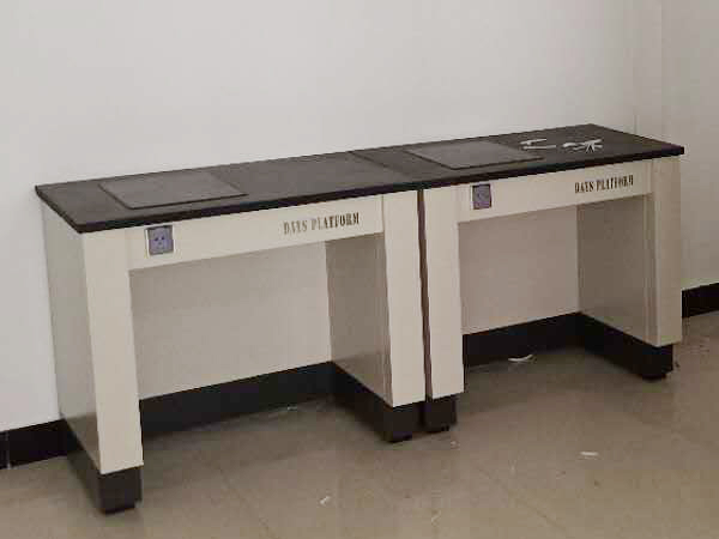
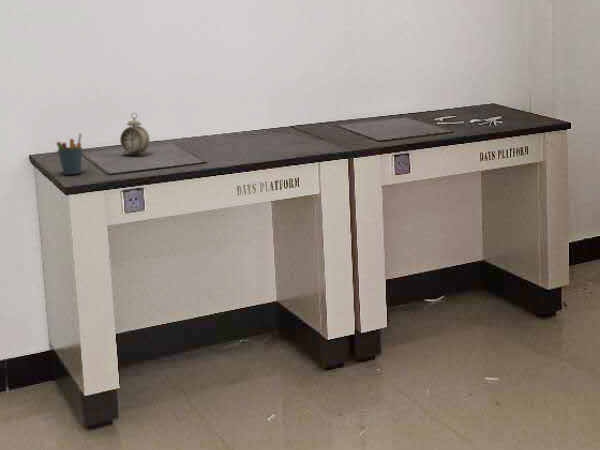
+ pen holder (70, 154)
+ alarm clock (133, 133)
